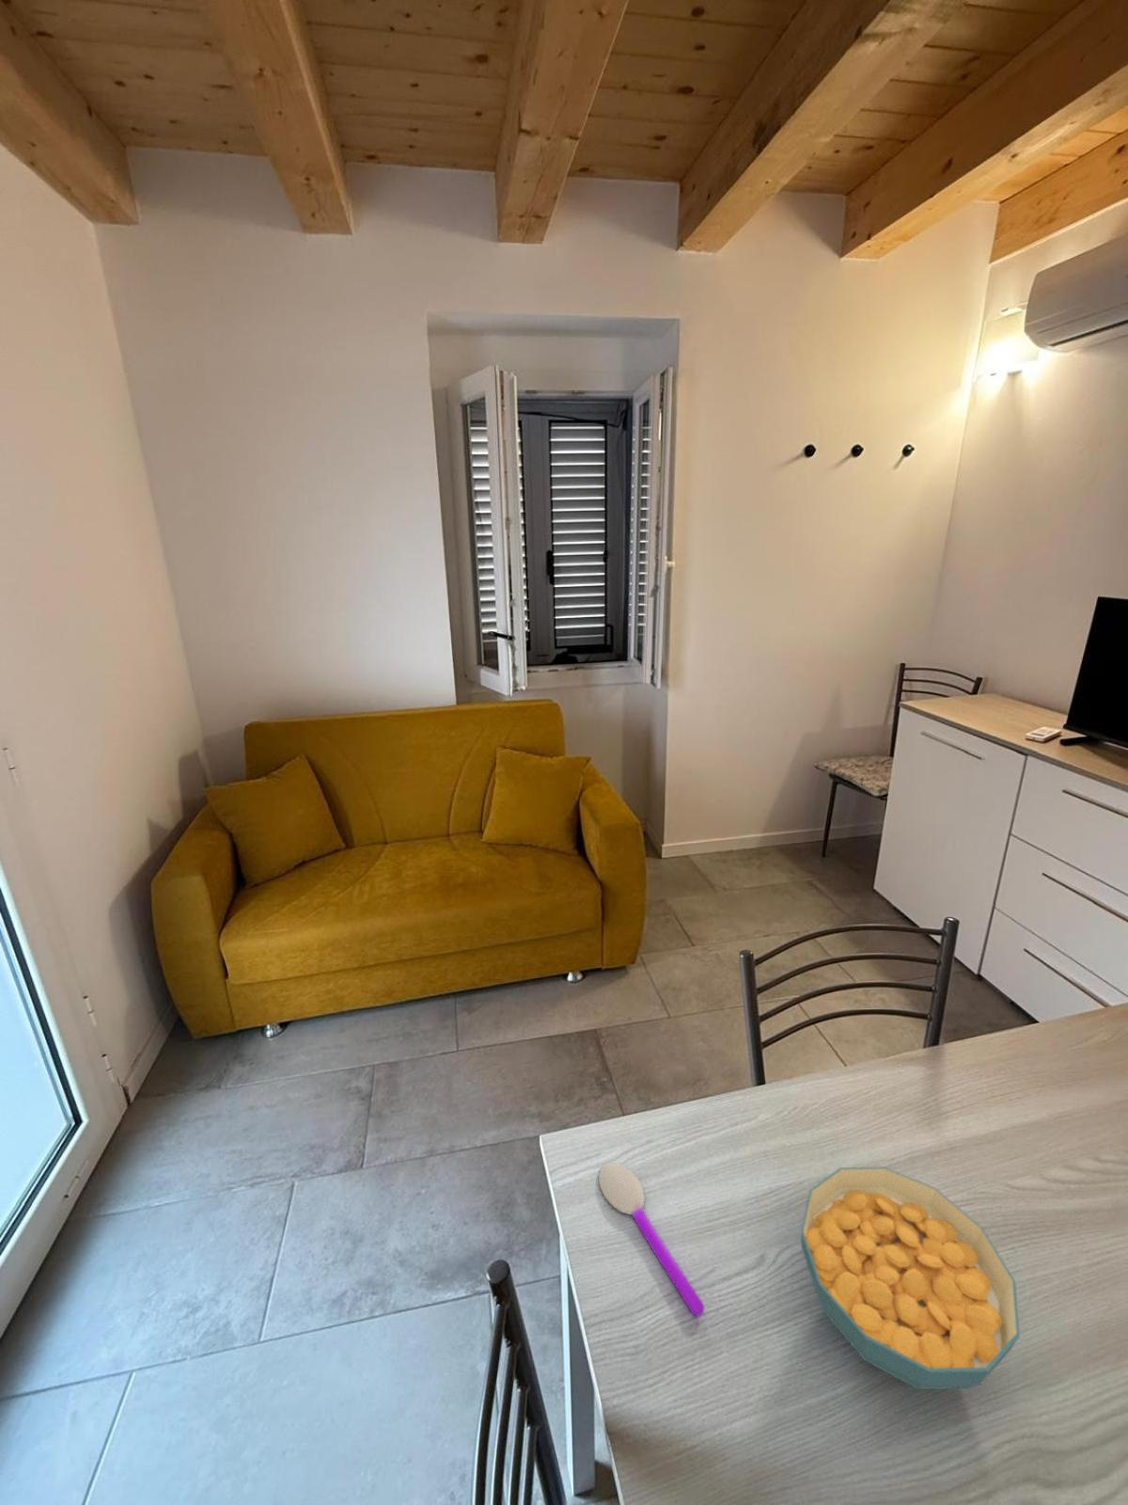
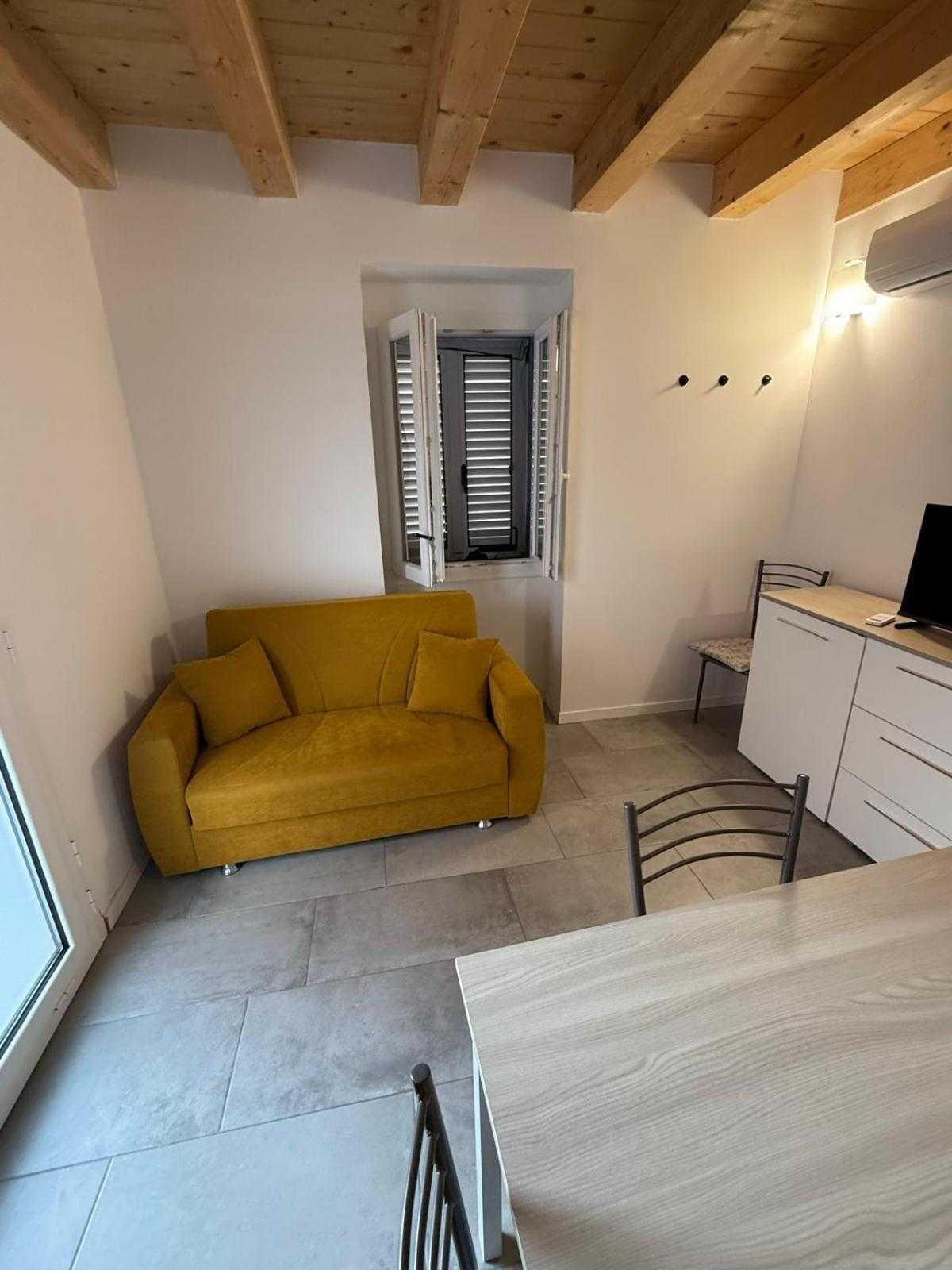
- cereal bowl (897, 1287)
- spoon (648, 1228)
